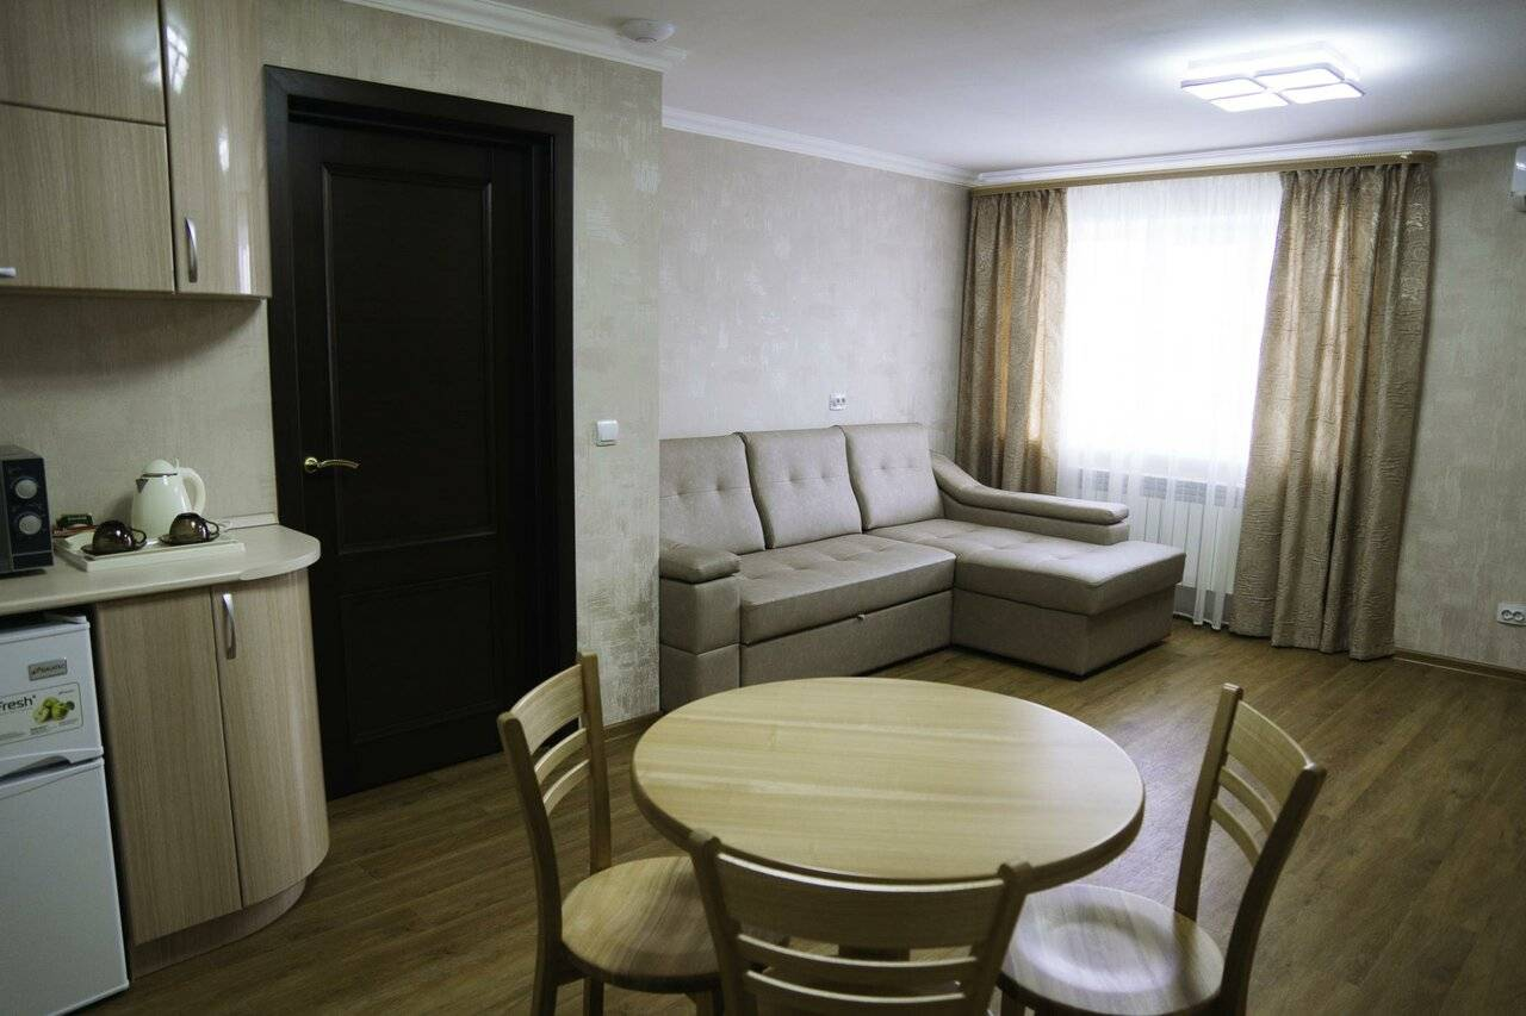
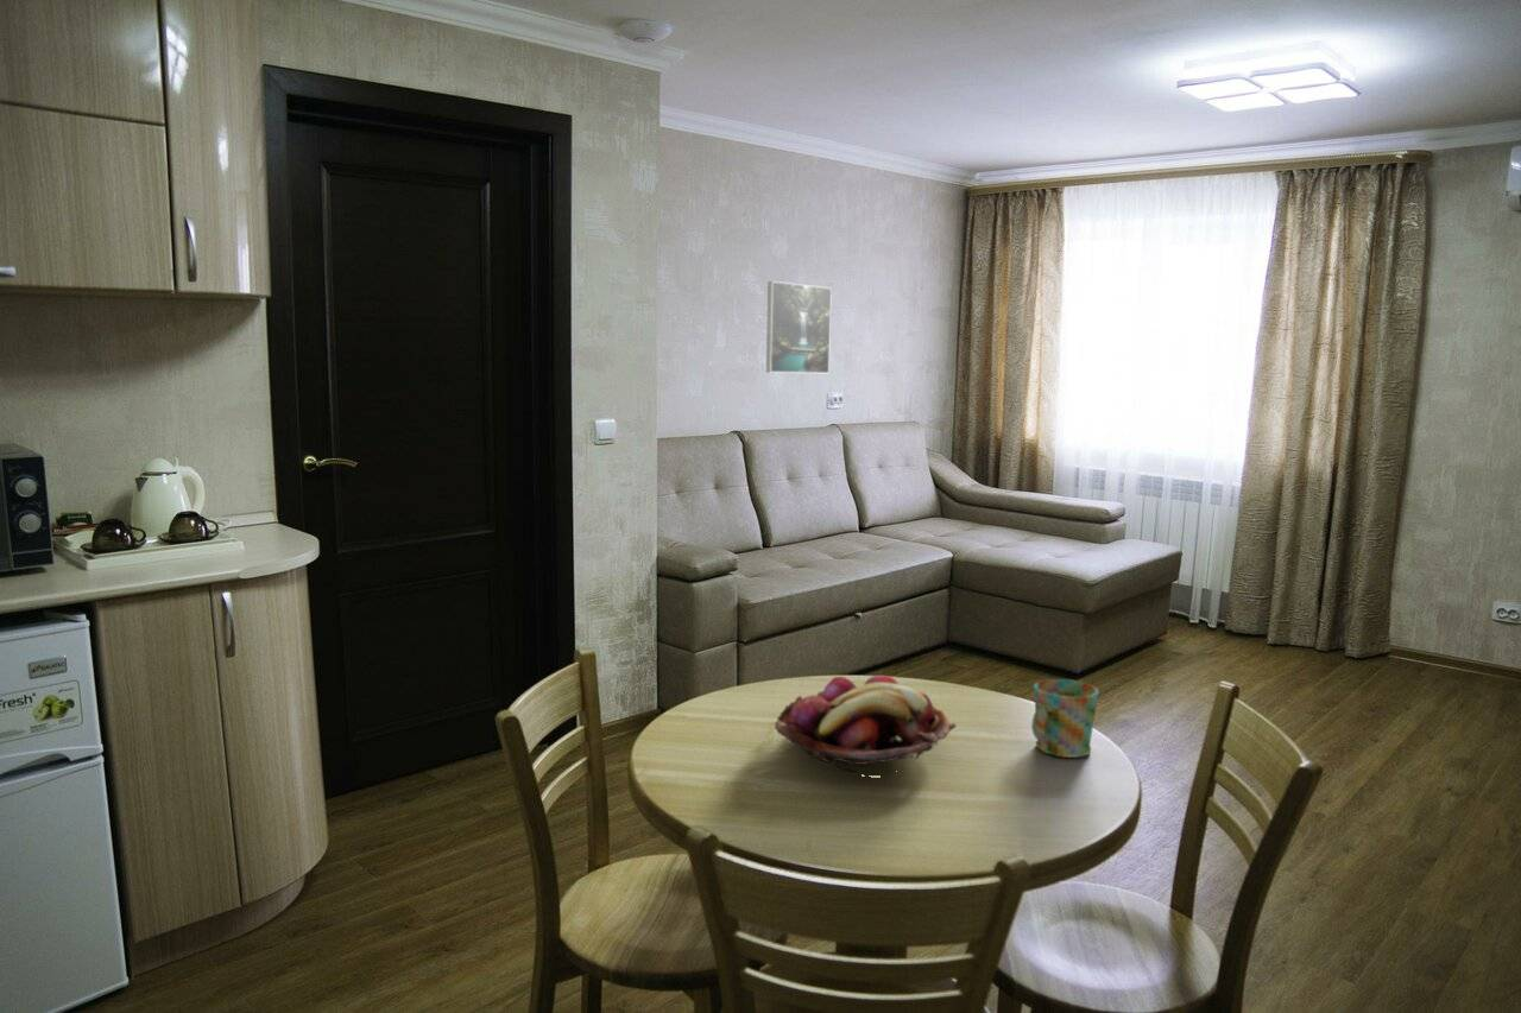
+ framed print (799, 329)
+ fruit basket (863, 717)
+ mug (1059, 718)
